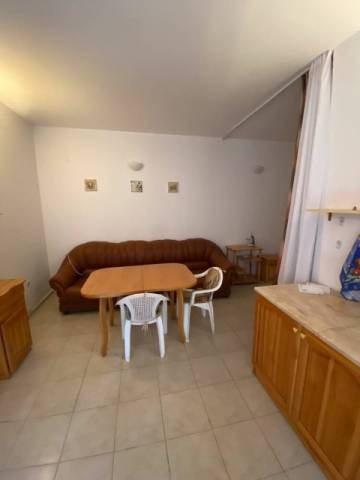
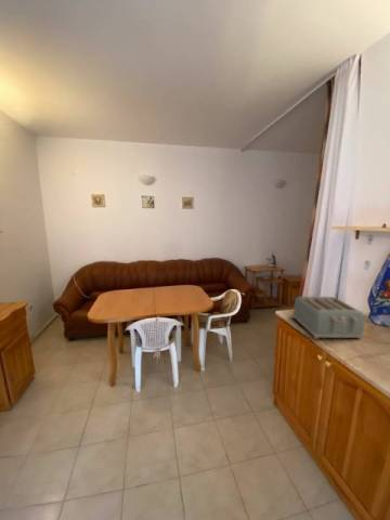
+ toaster (326, 316)
